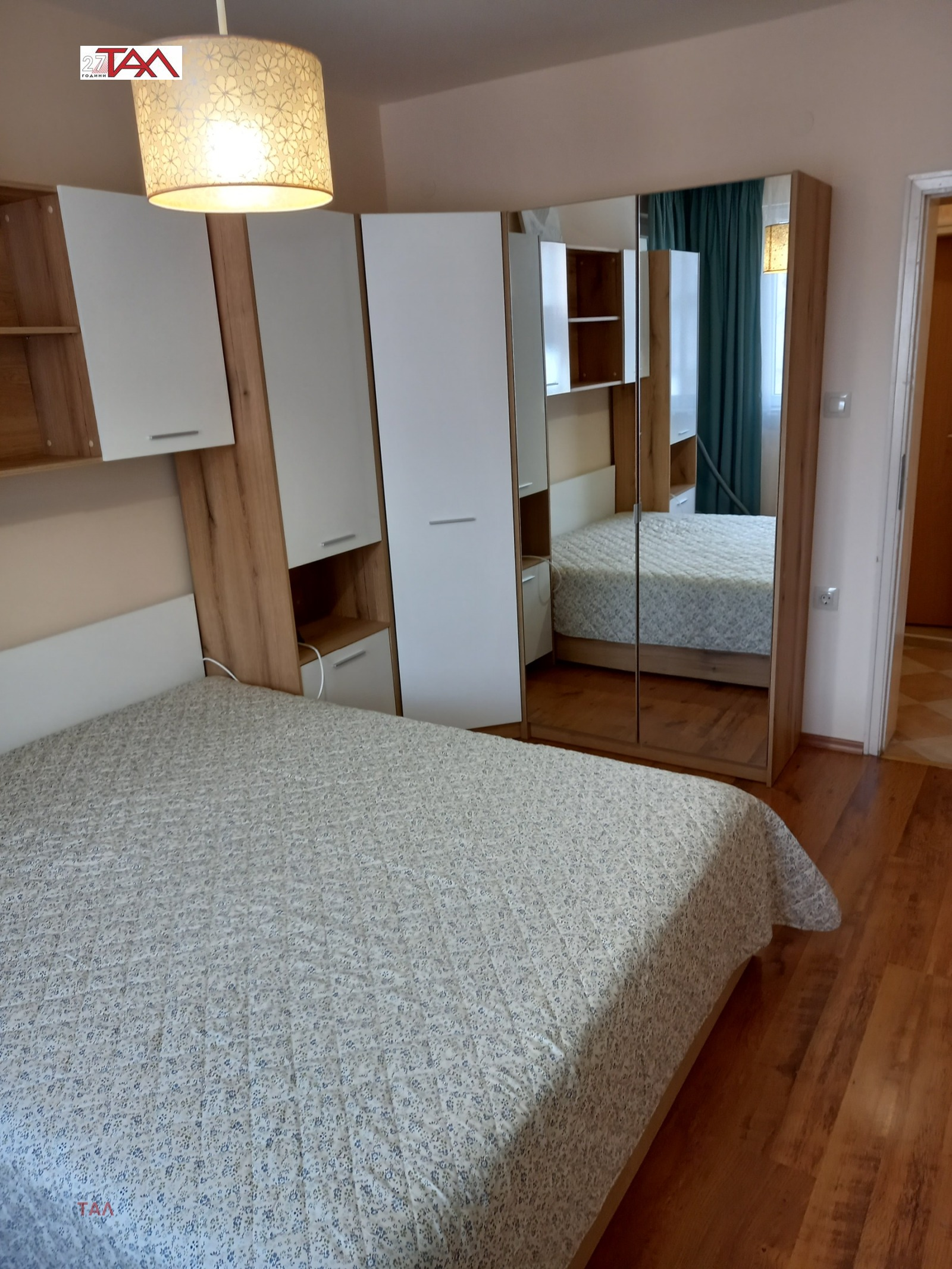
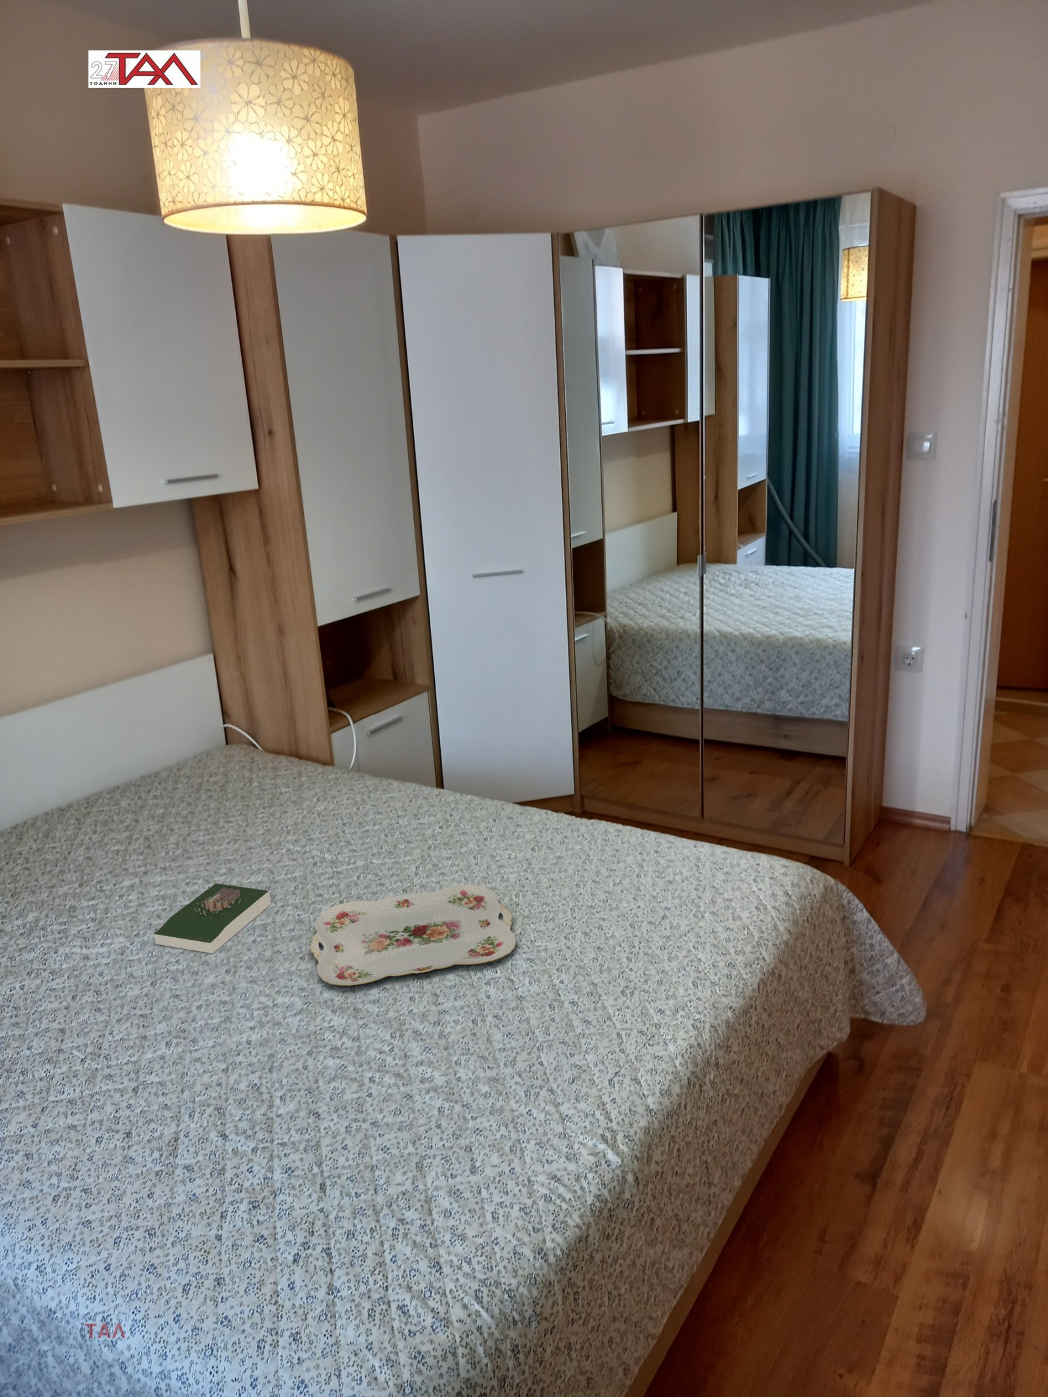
+ book (212, 912)
+ serving tray (413, 934)
